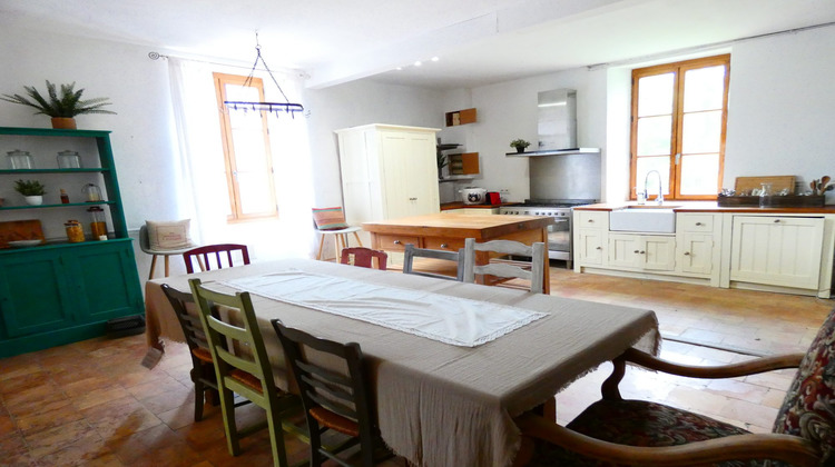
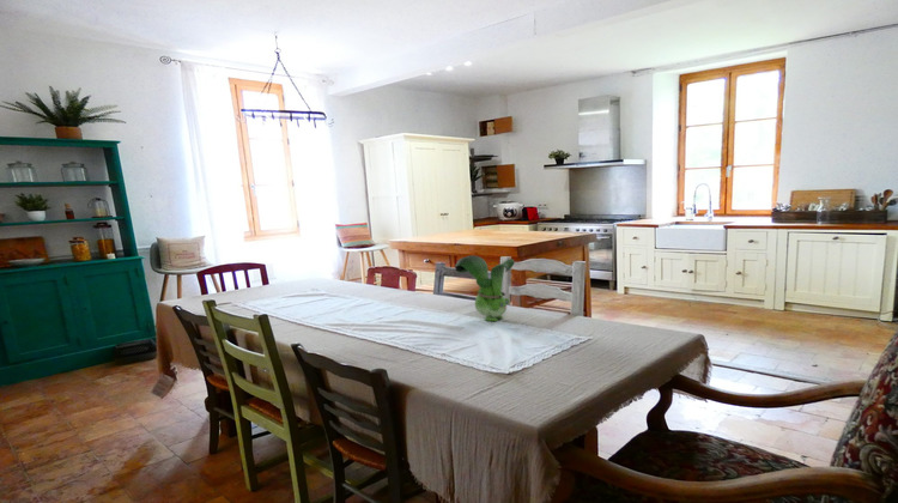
+ toy figurine (485, 287)
